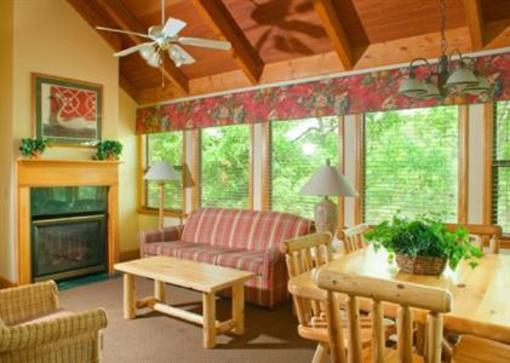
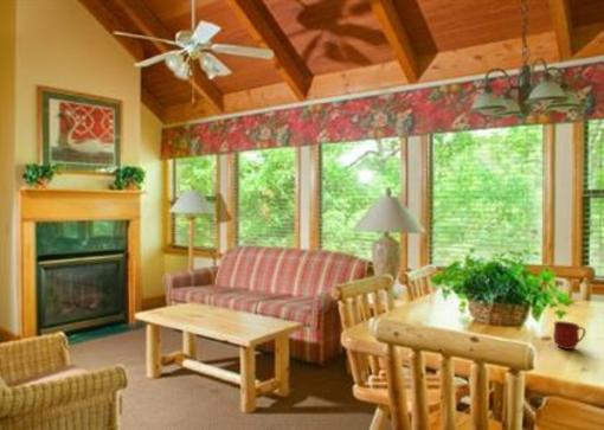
+ mug (570, 335)
